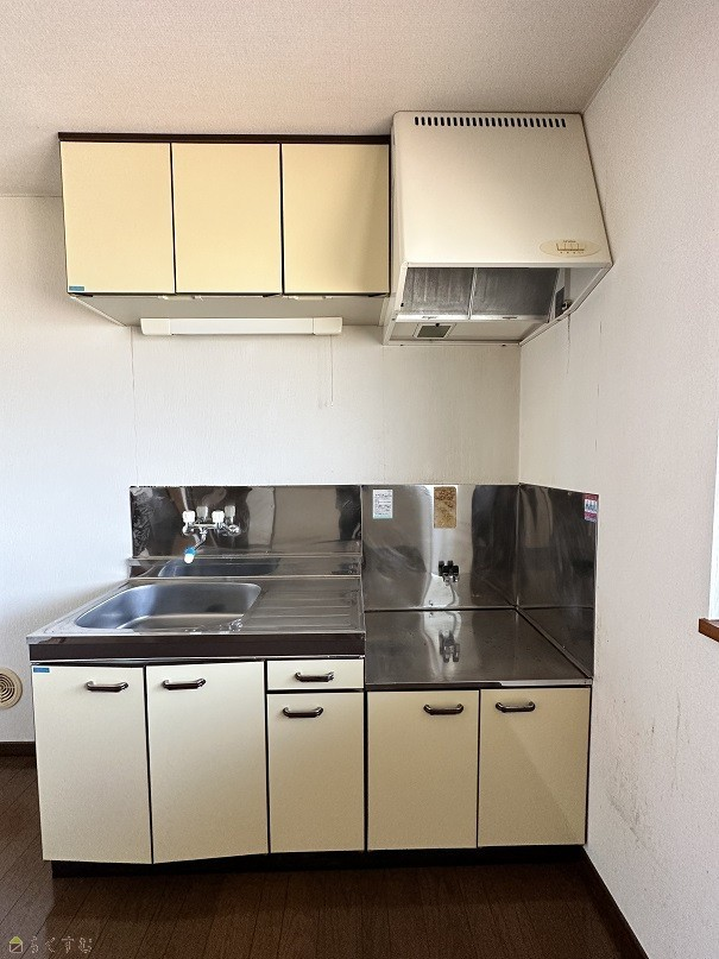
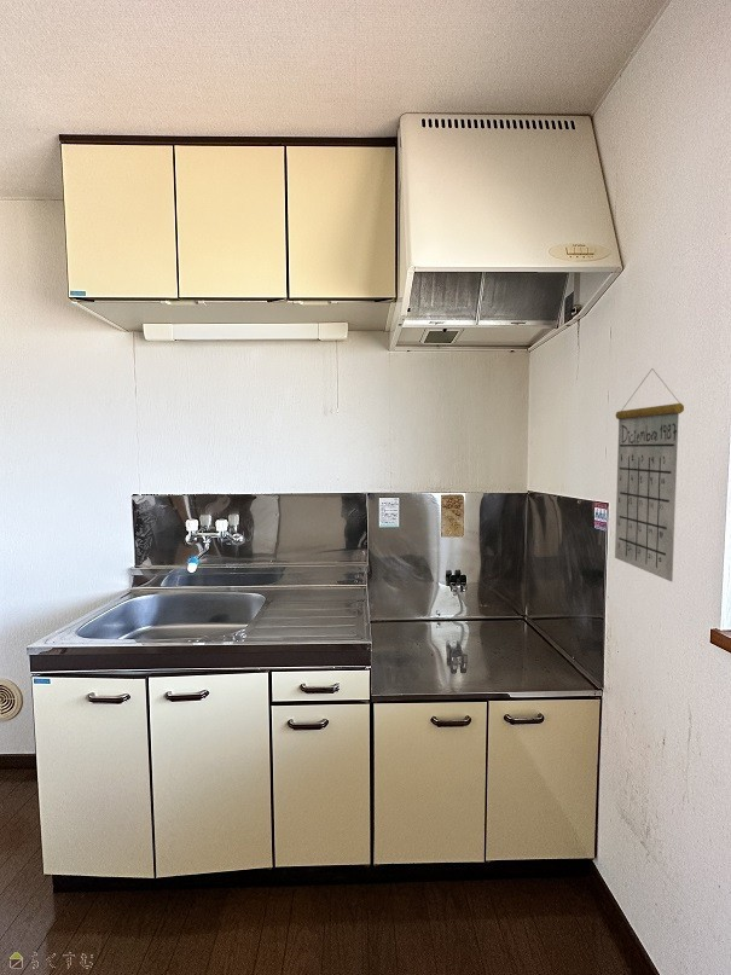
+ calendar (644, 469)
